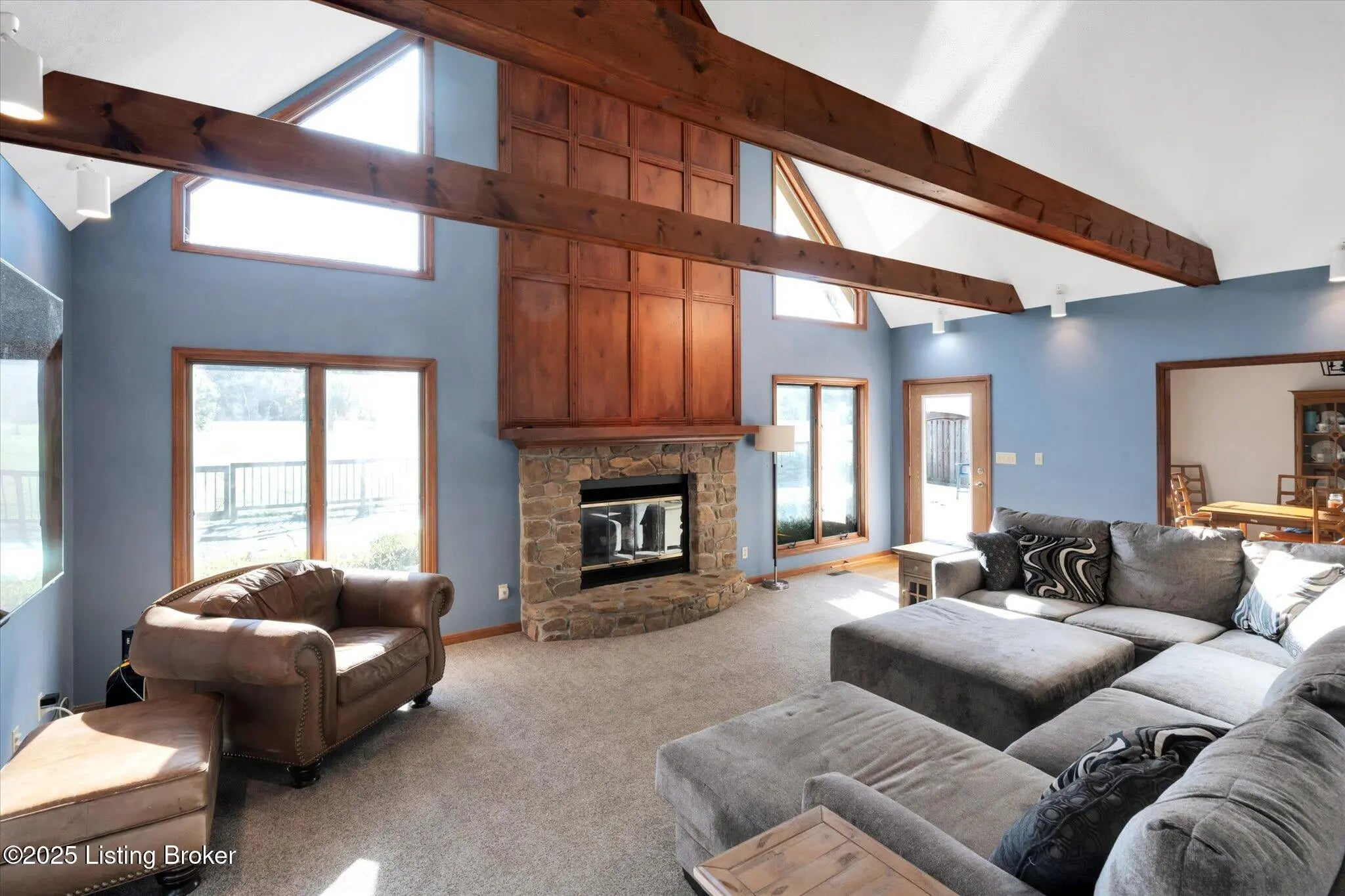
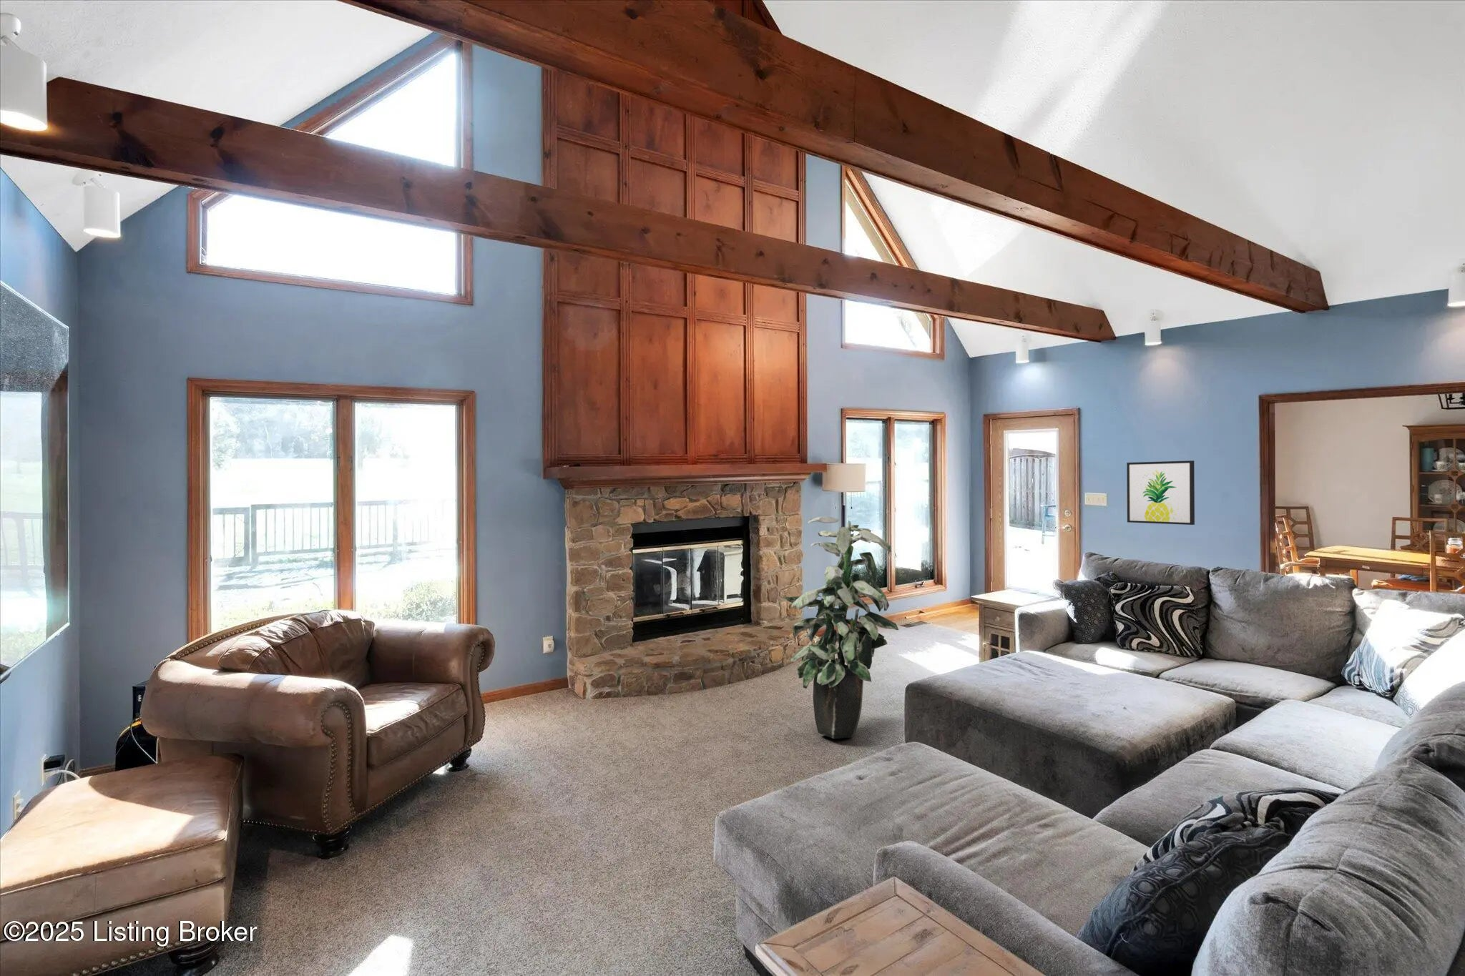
+ wall art (1160, 492)
+ indoor plant (837, 624)
